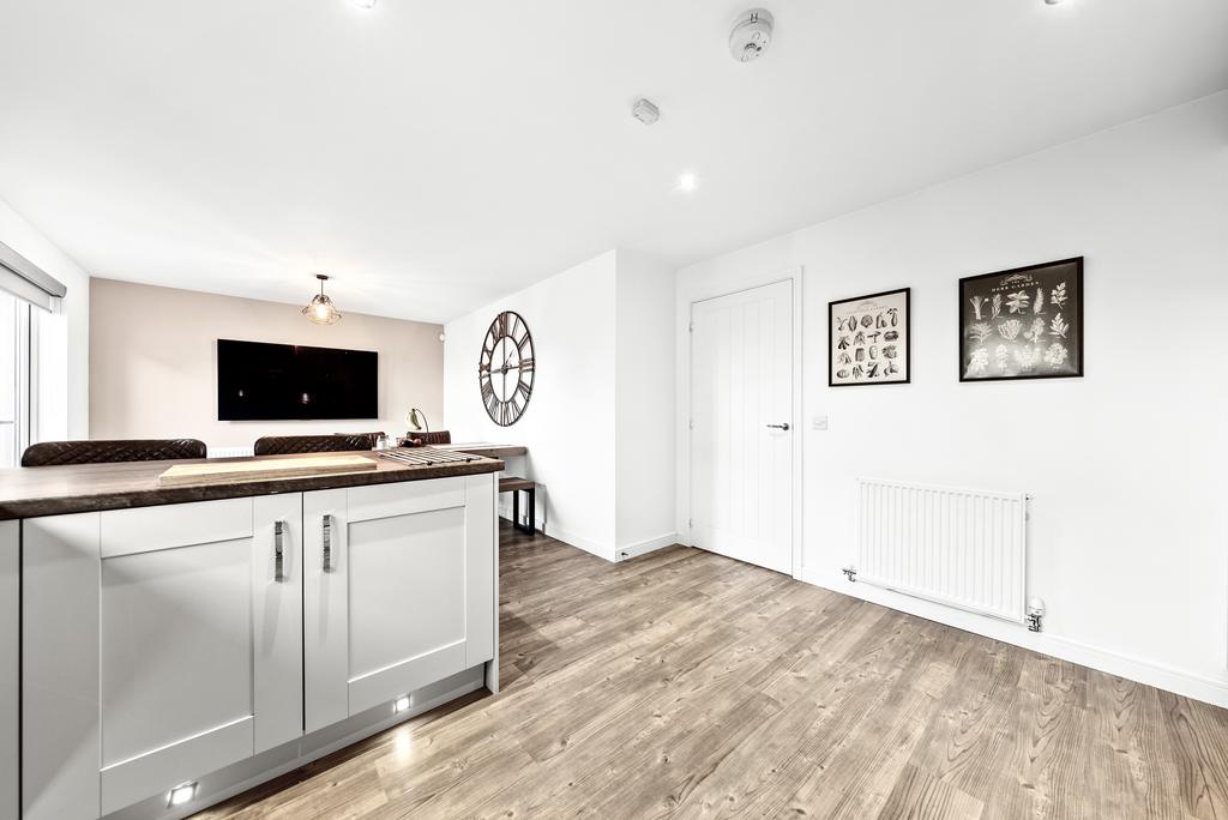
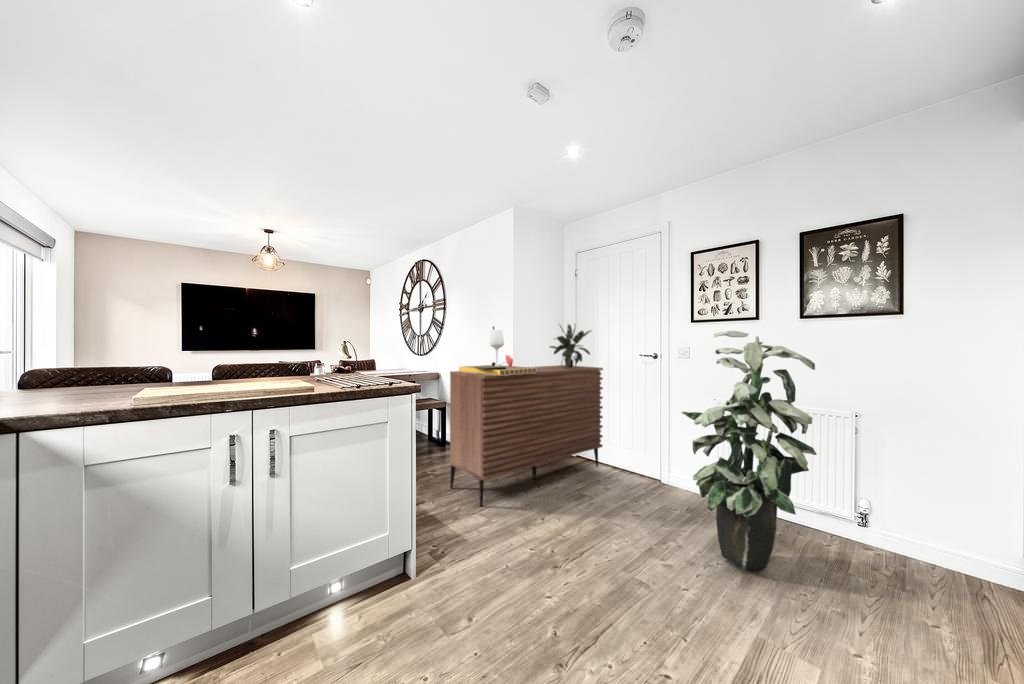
+ indoor plant (744, 443)
+ cocktail glass (494, 348)
+ potted plant (569, 345)
+ sideboard (532, 423)
